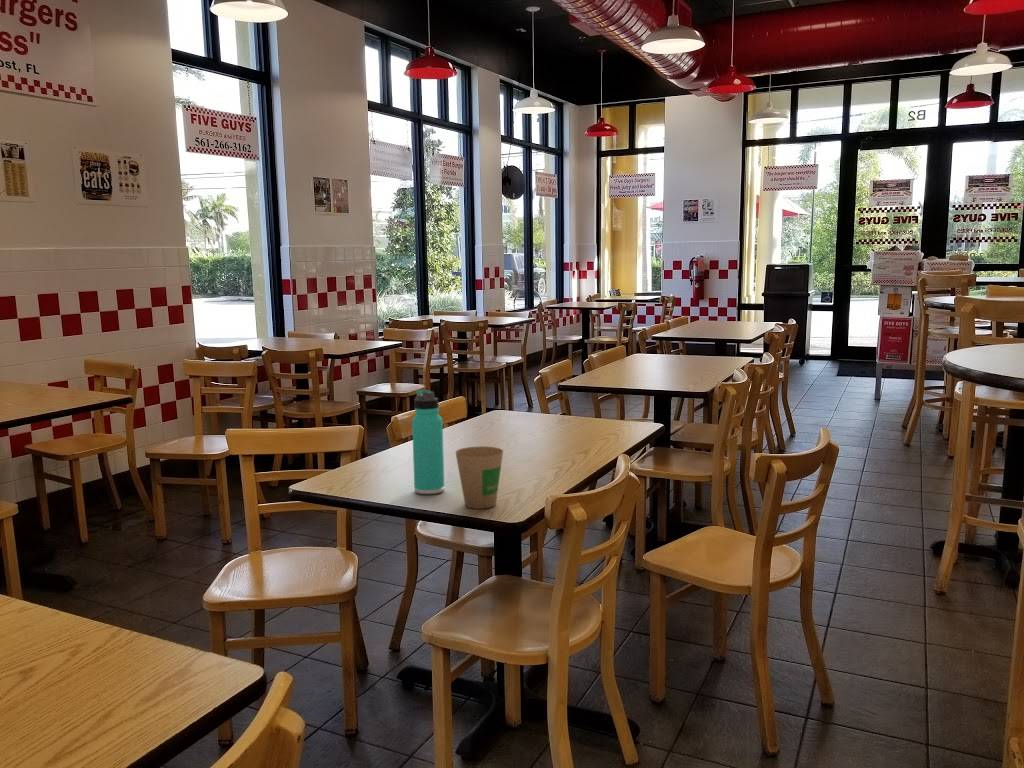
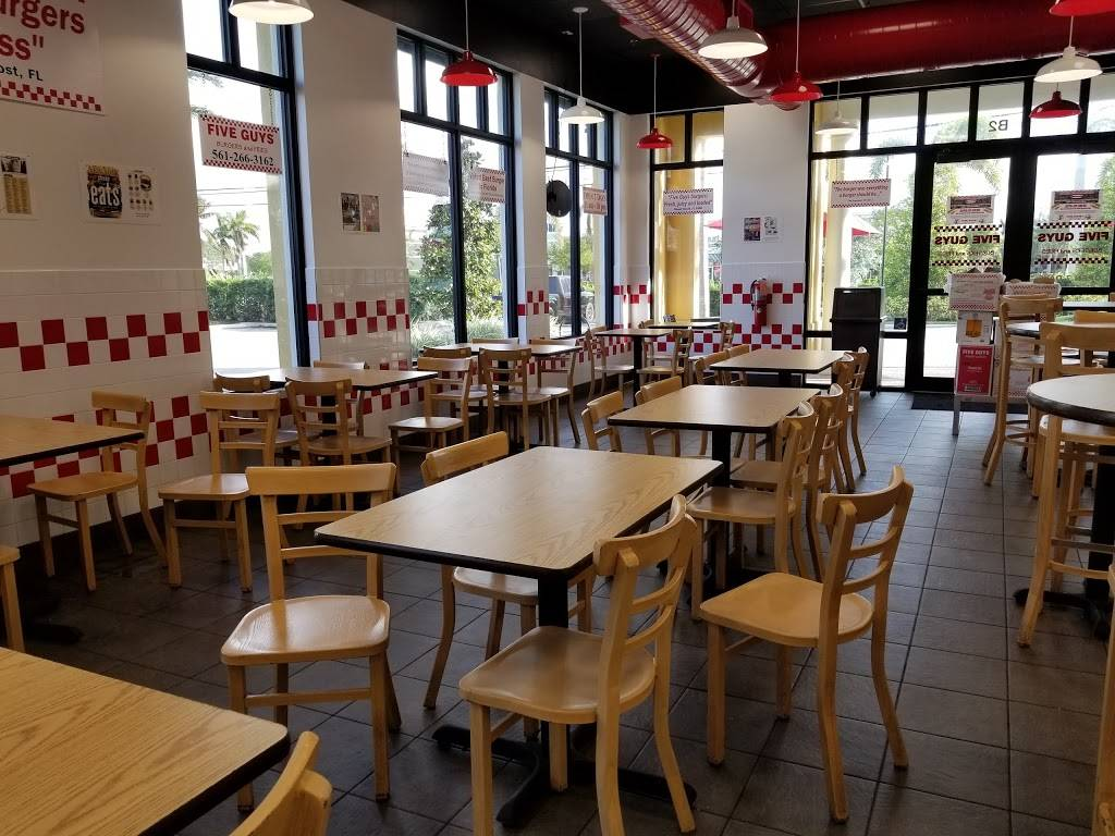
- paper cup (479, 477)
- thermos bottle (427, 441)
